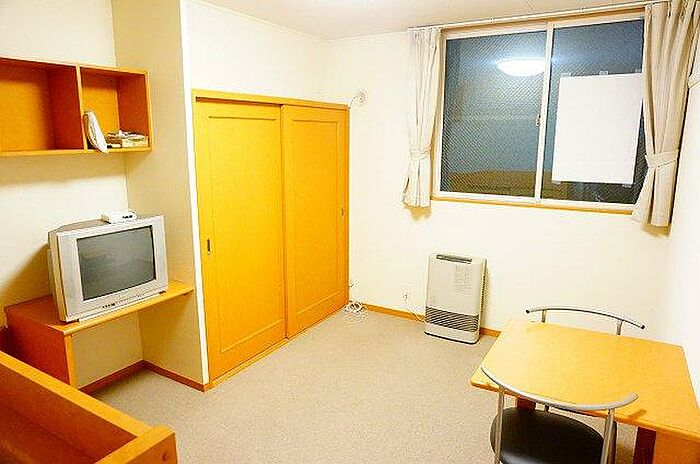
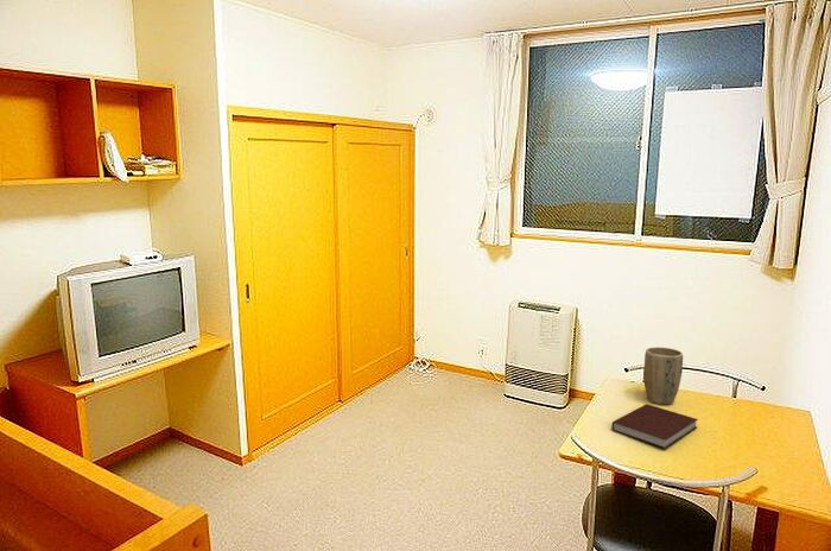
+ notebook (654, 424)
+ plant pot (662, 375)
